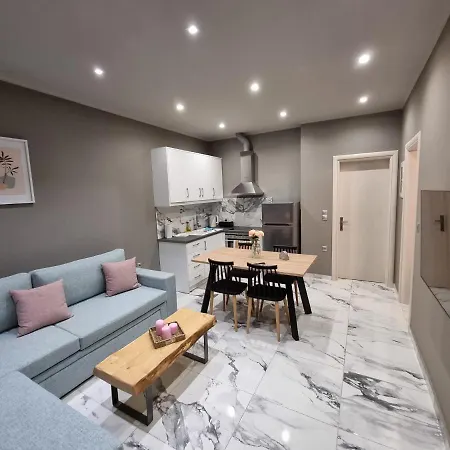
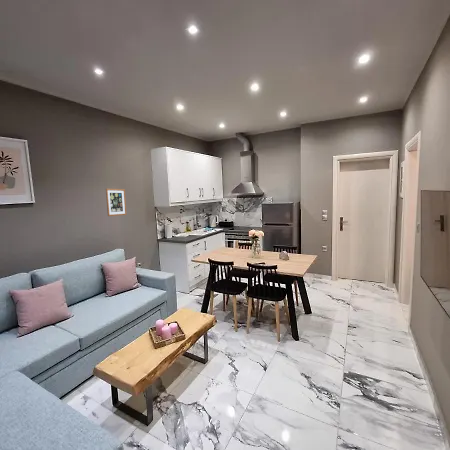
+ wall art (116, 202)
